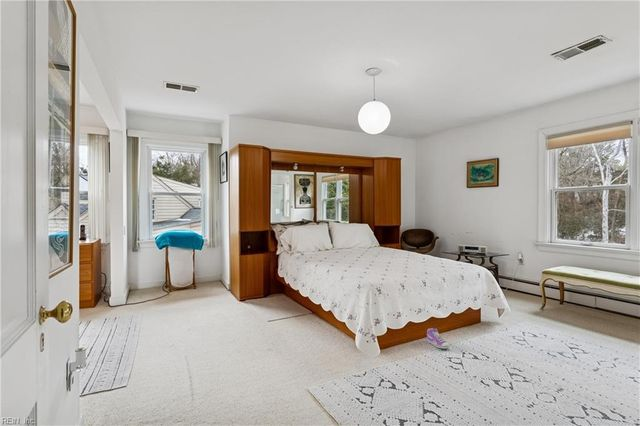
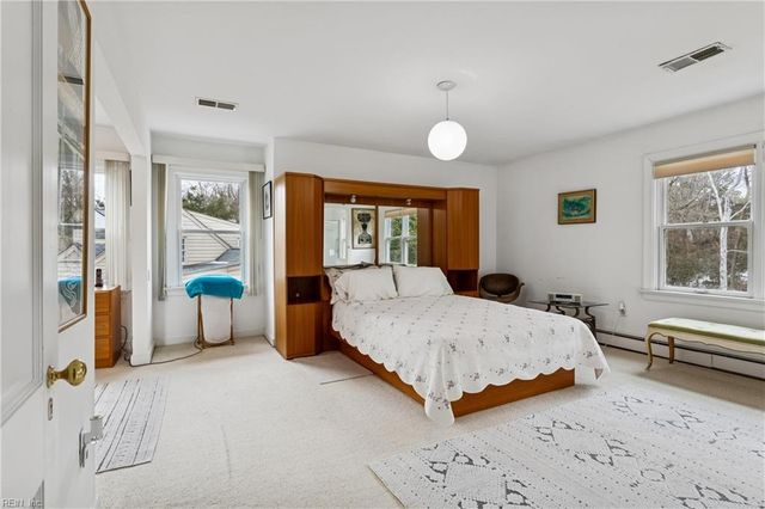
- sneaker (437, 337)
